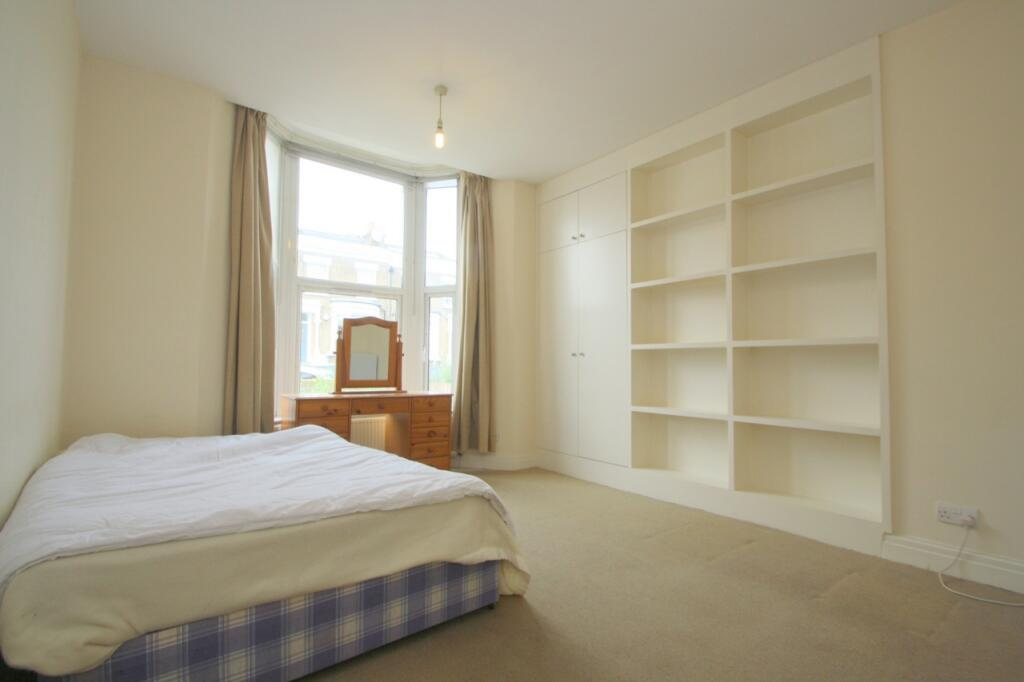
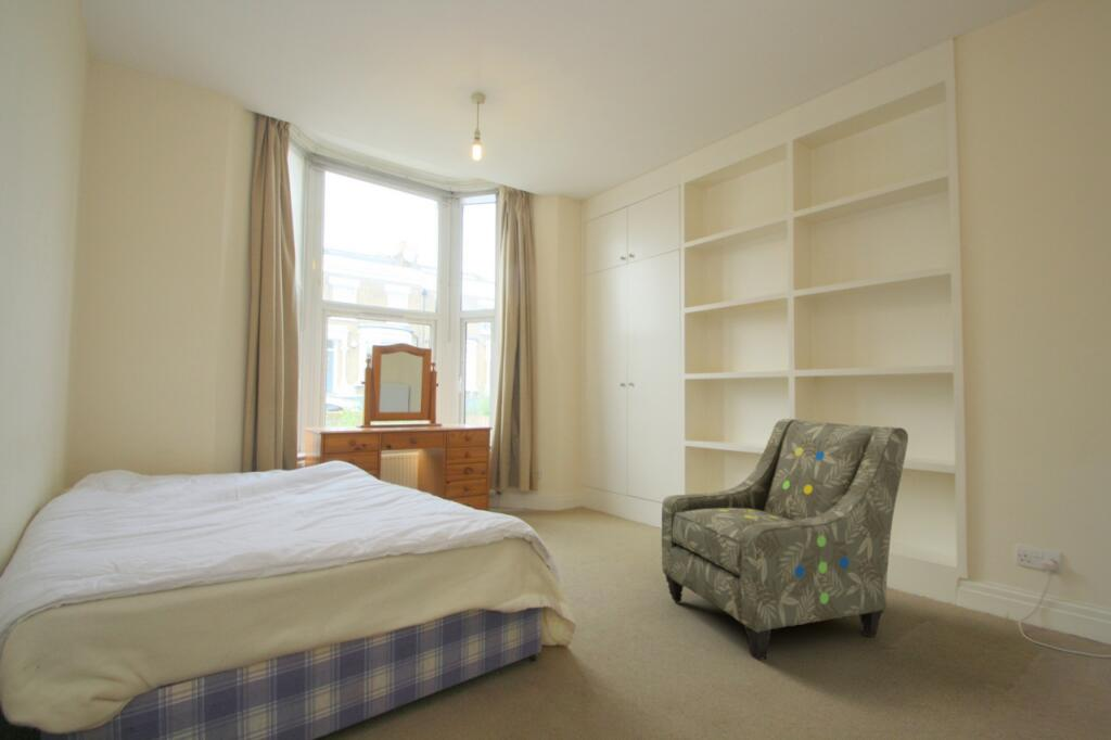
+ armchair (776, 518)
